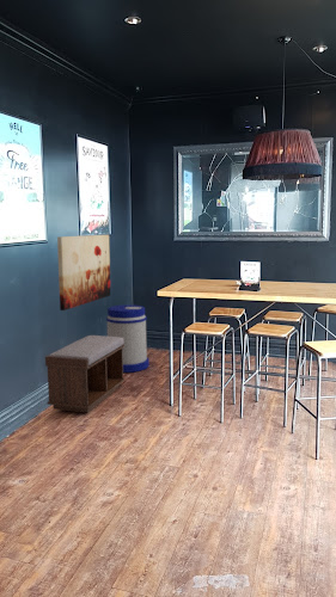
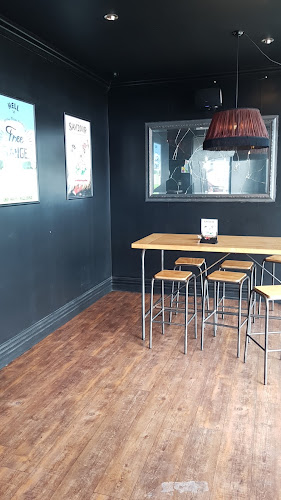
- trash can (127, 337)
- wall art (86, 269)
- bench (88, 370)
